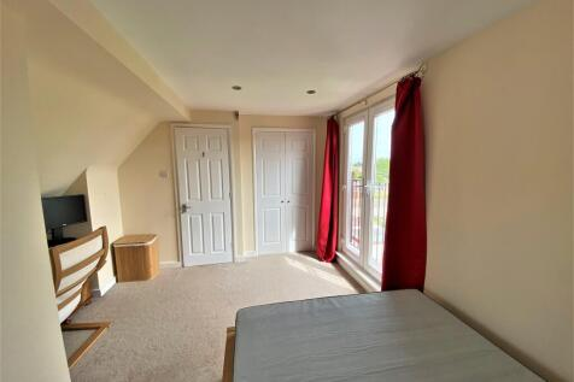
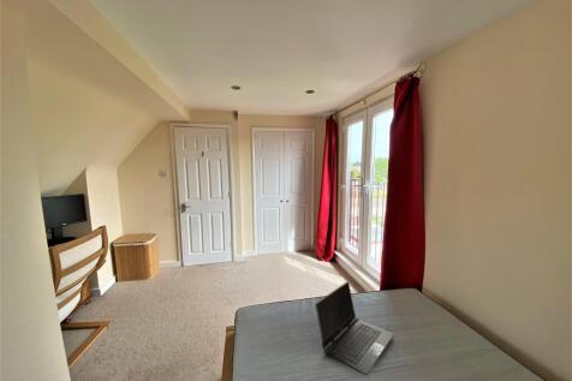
+ laptop computer (354, 320)
